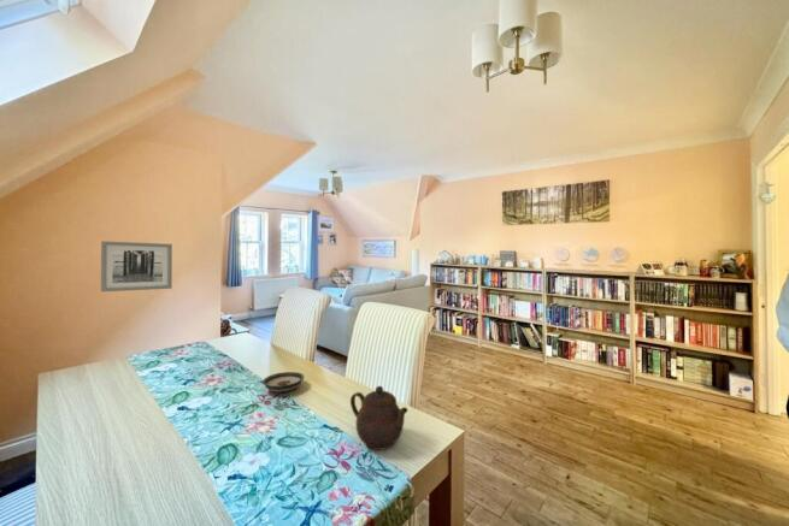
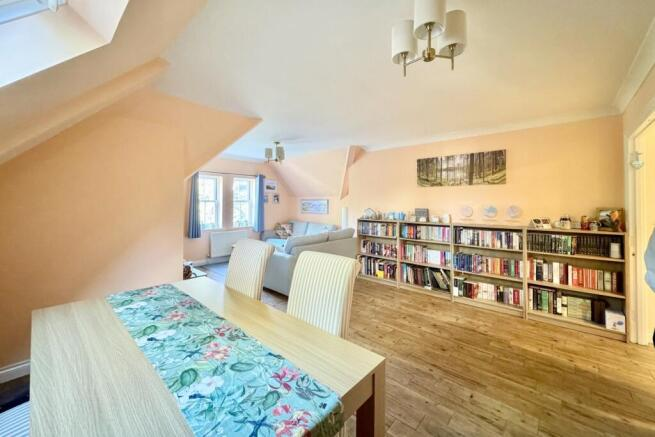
- wall art (139, 266)
- saucer (283, 383)
- teapot (377, 412)
